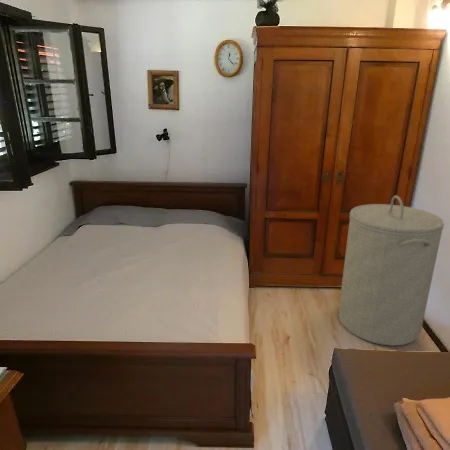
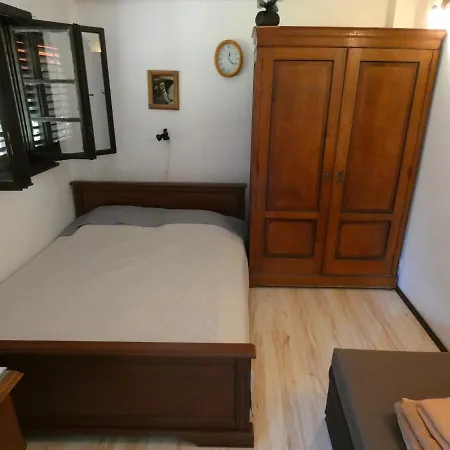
- laundry hamper (387, 263)
